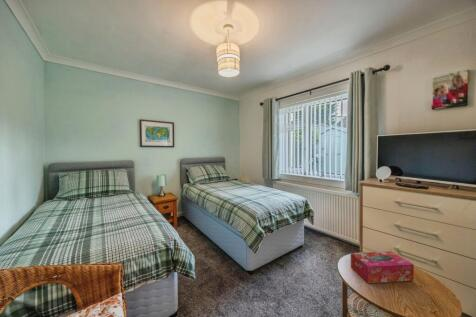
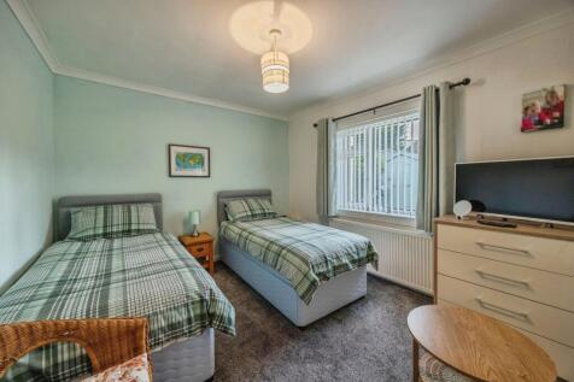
- tissue box (380, 266)
